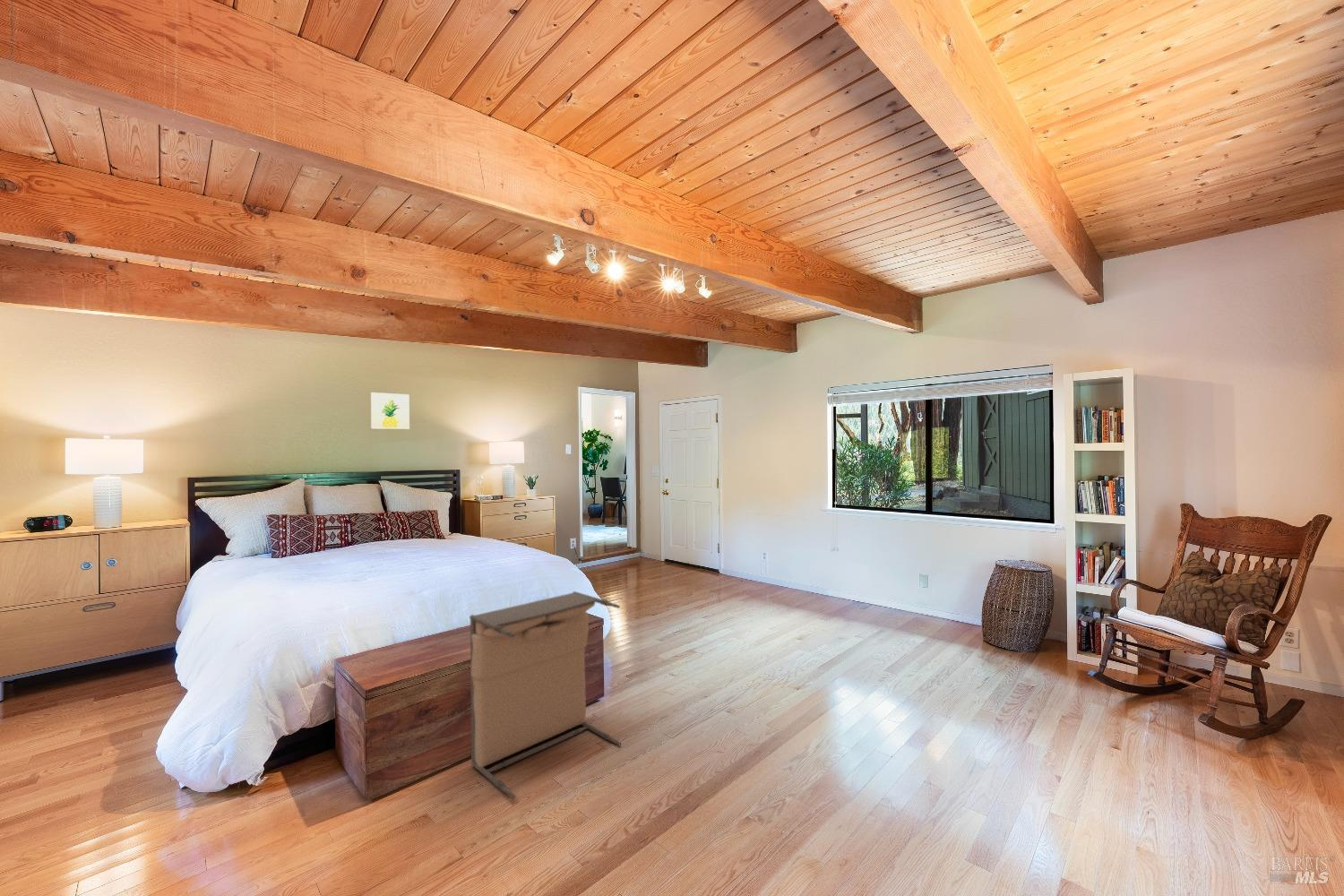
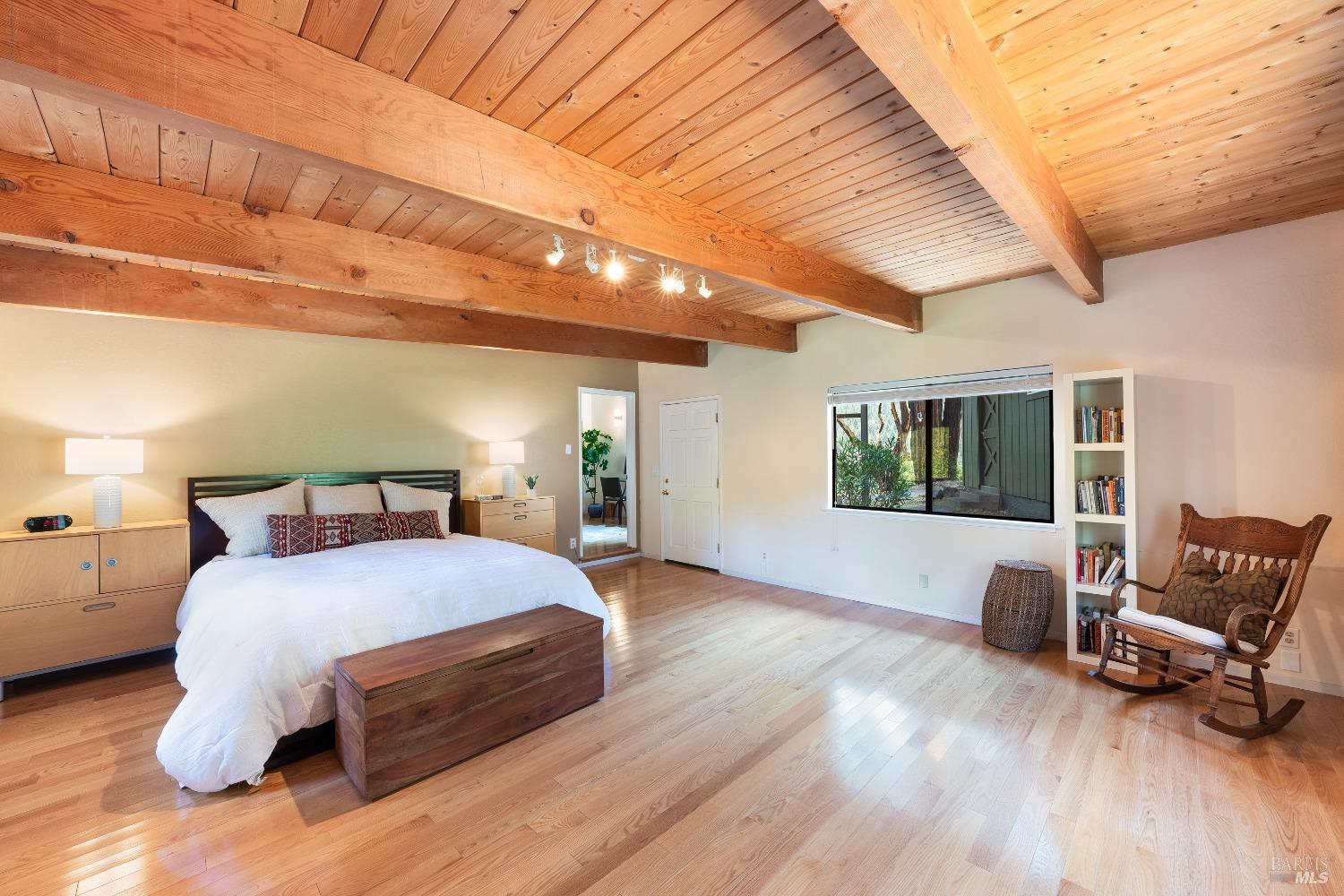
- laundry hamper (548, 682)
- wall art (390, 410)
